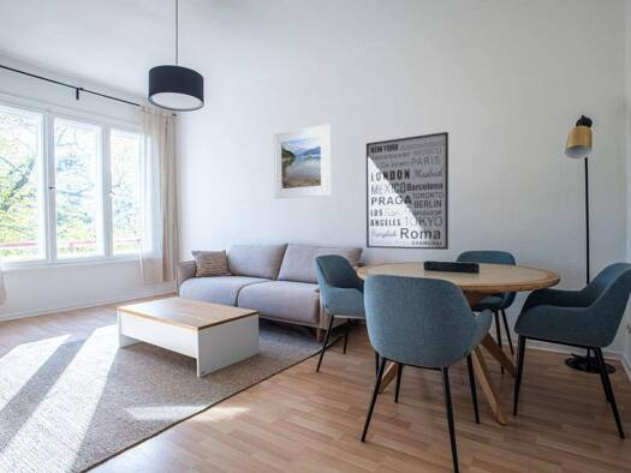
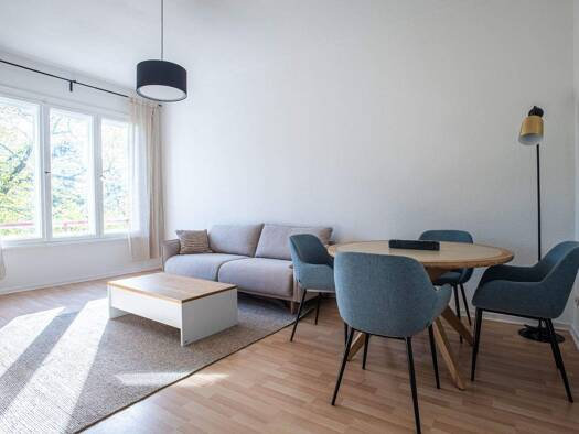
- wall art (405, 193)
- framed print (300, 163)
